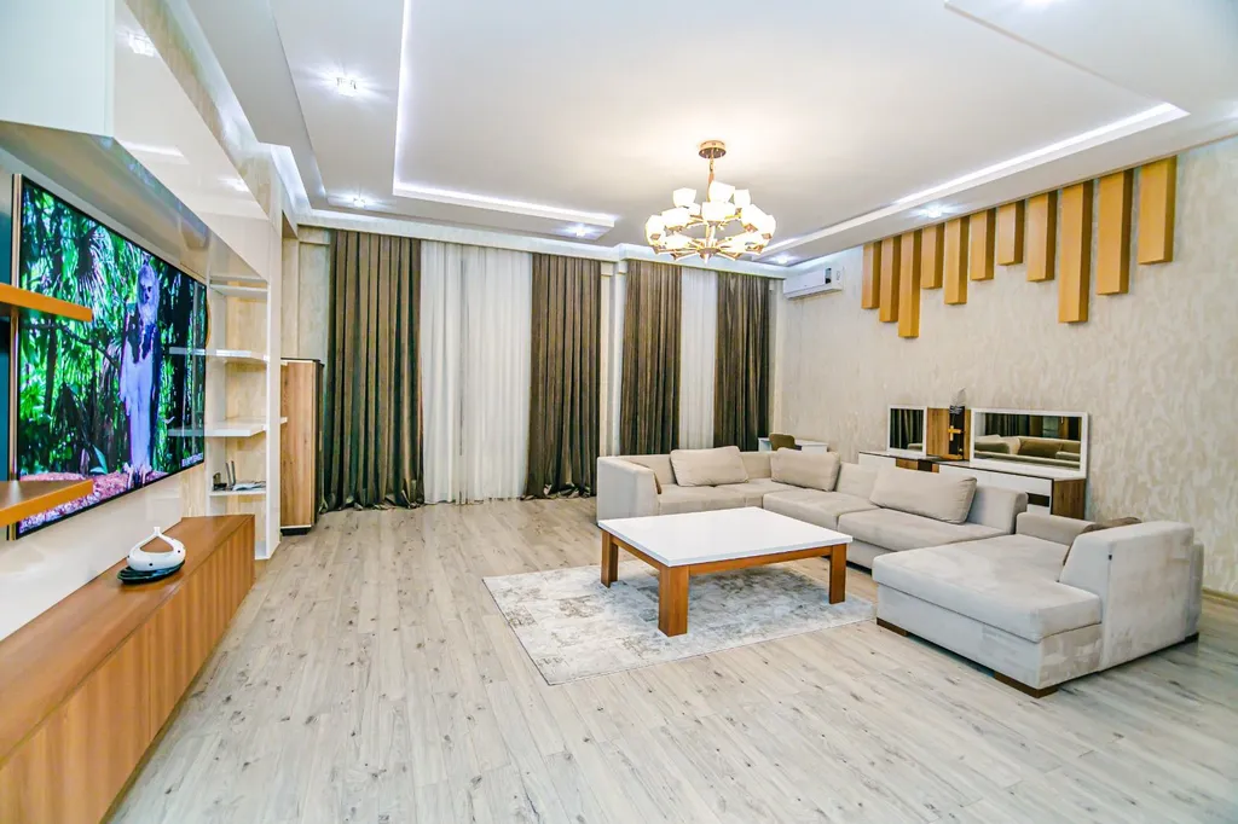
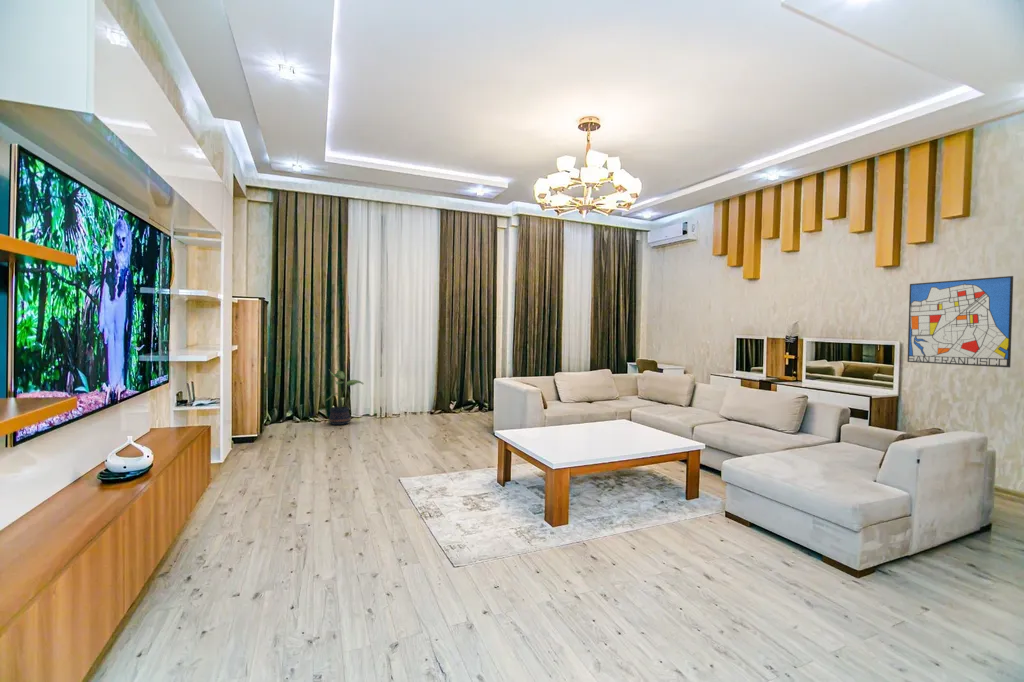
+ wall art (956, 322)
+ potted plant (342, 395)
